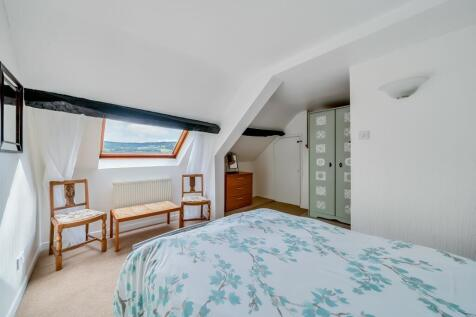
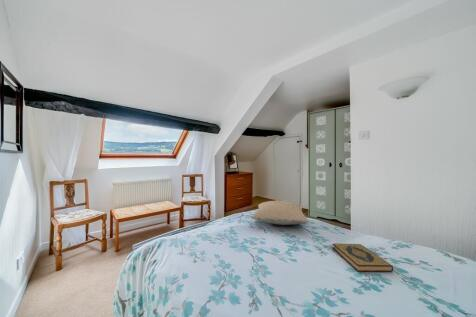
+ hardback book (359, 256)
+ pillow (279, 212)
